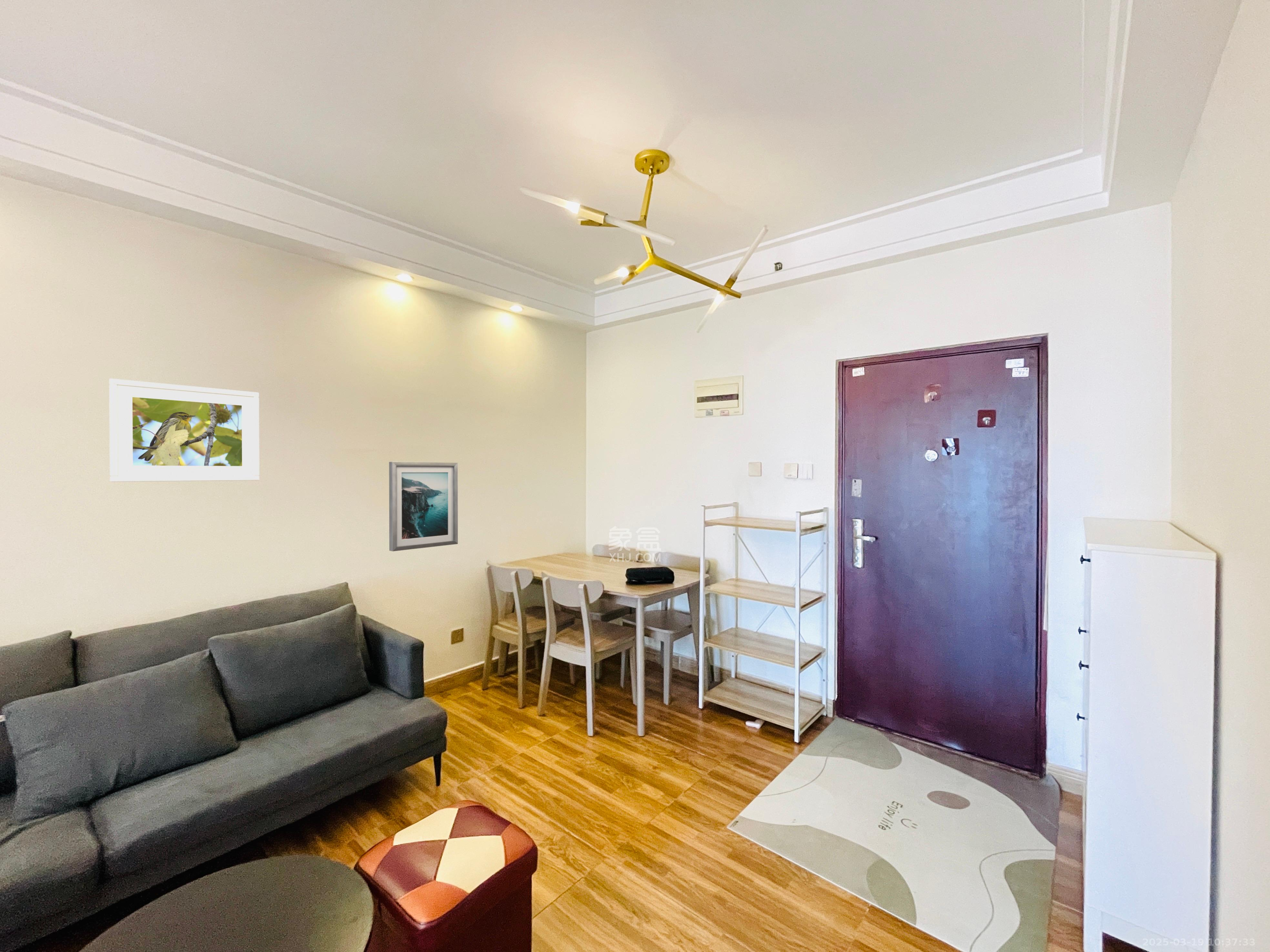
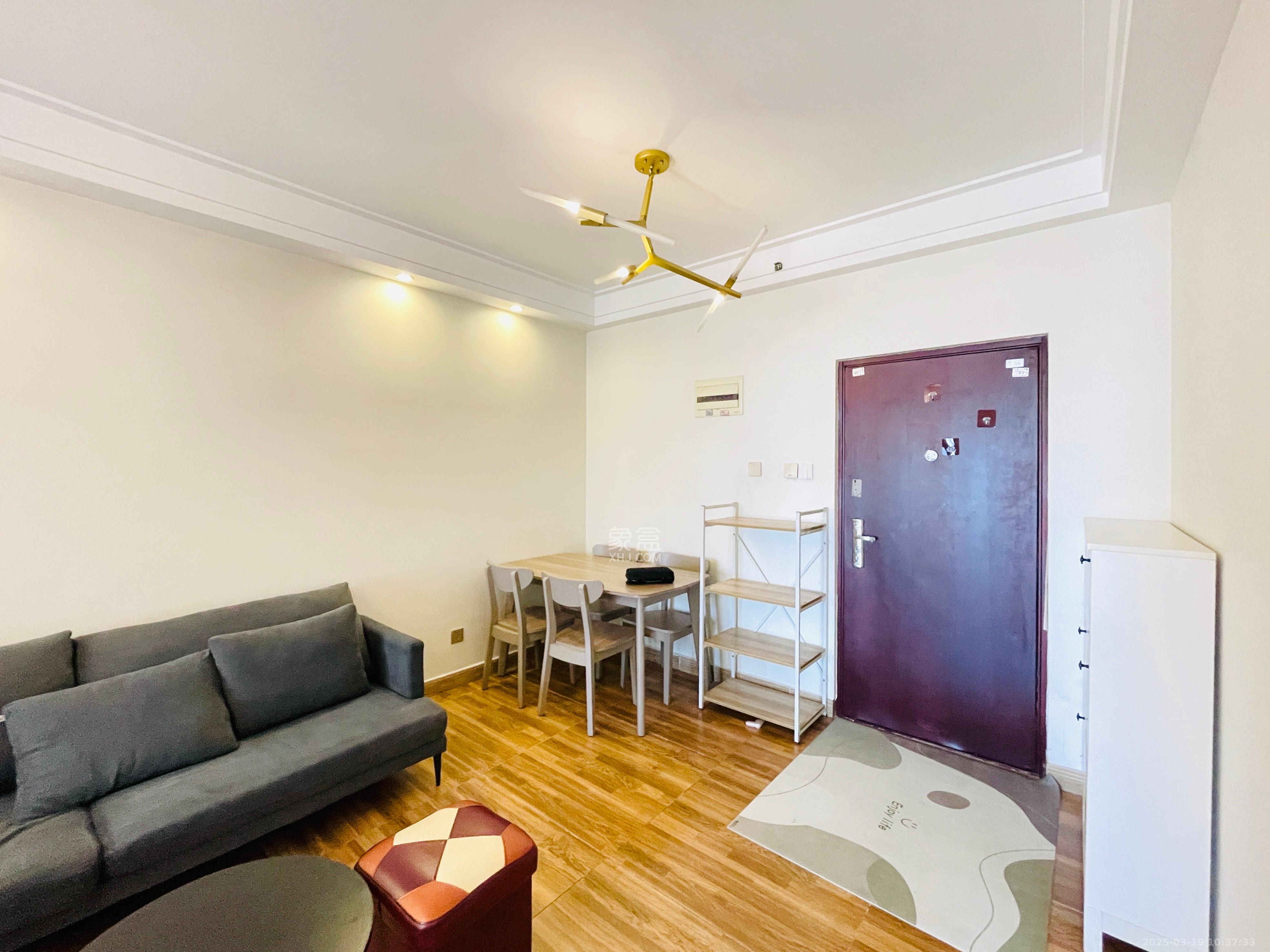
- wall art (425, 505)
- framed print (190, 434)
